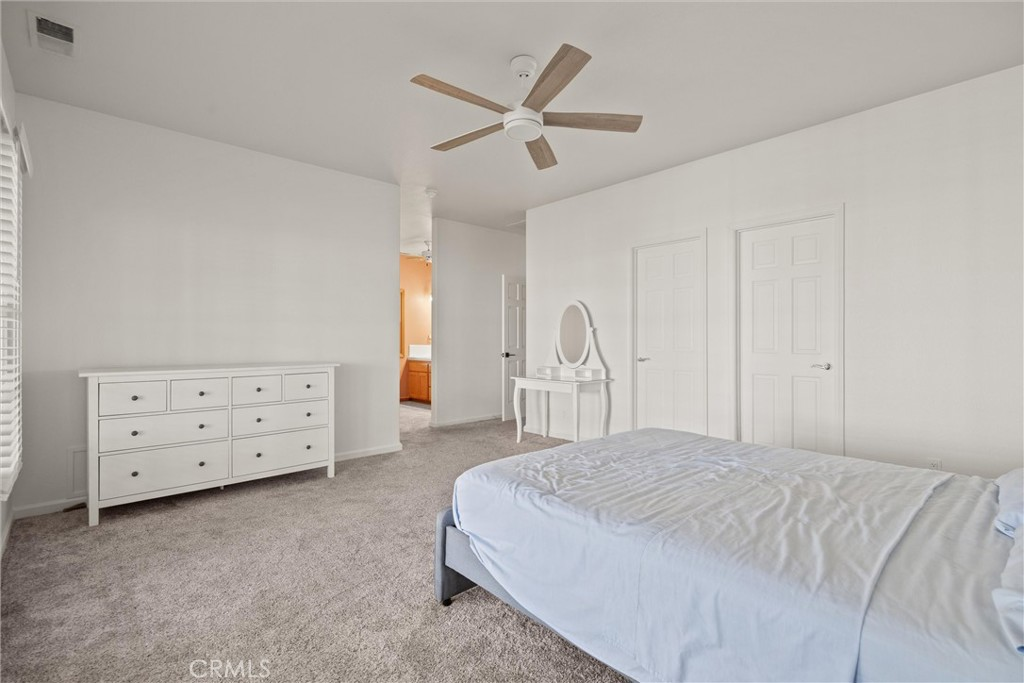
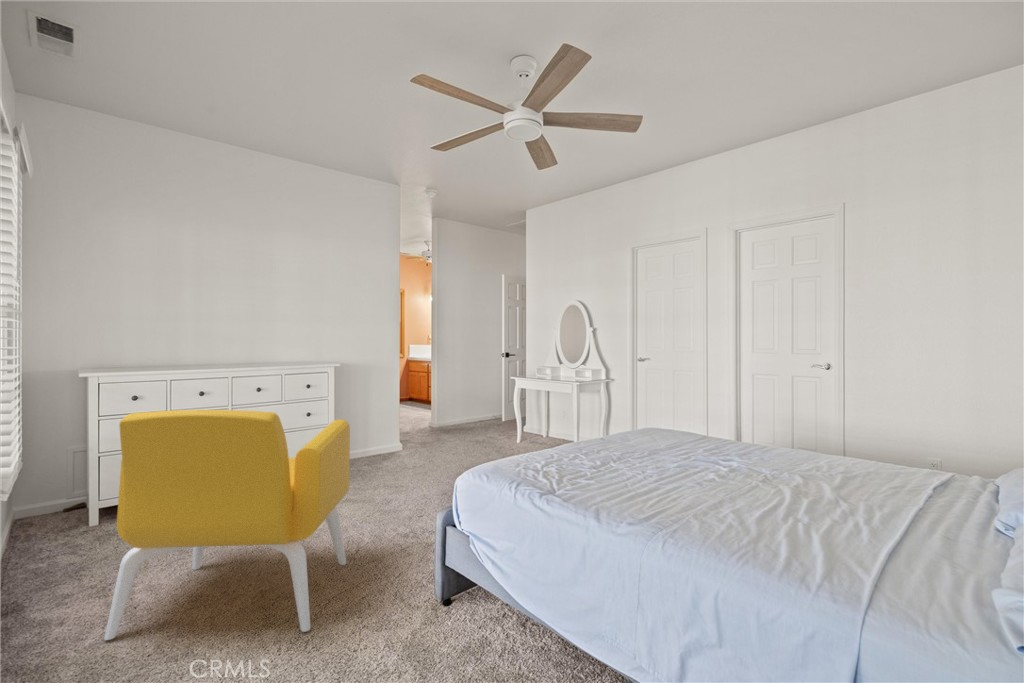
+ armchair (239, 501)
